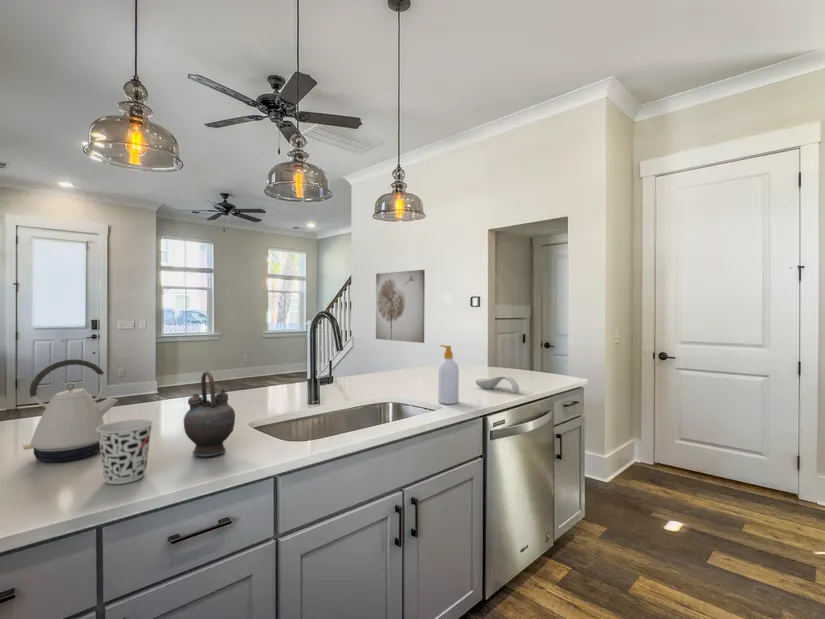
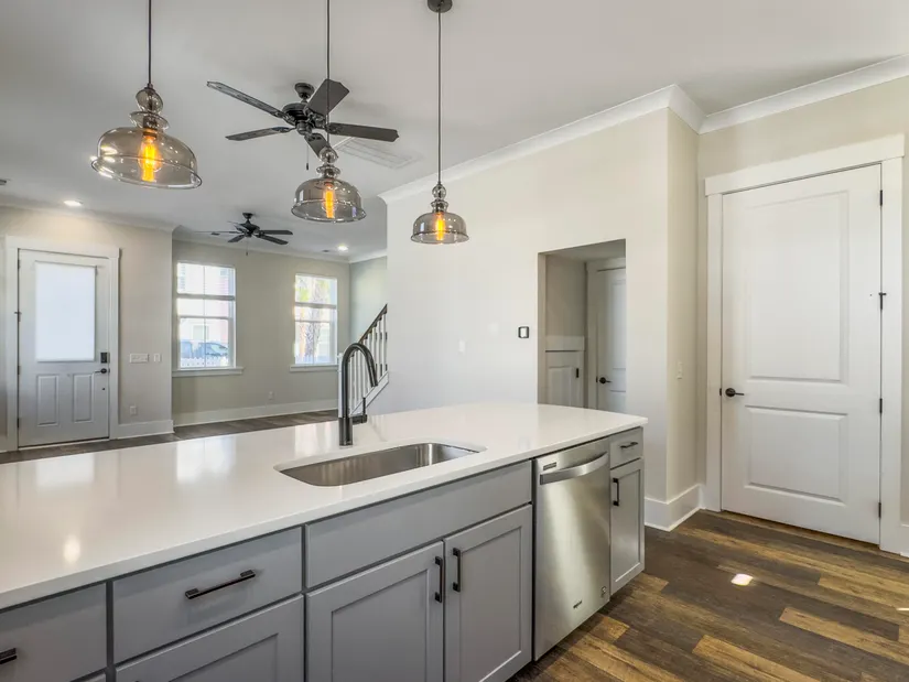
- cup (125, 451)
- spoon rest (496, 381)
- soap bottle (447, 373)
- kettle (73, 406)
- teapot (208, 411)
- wall art (398, 306)
